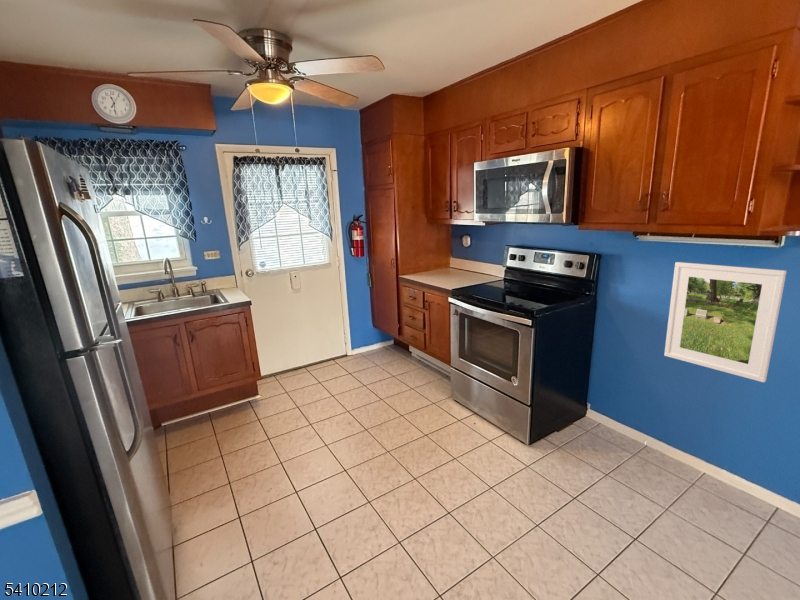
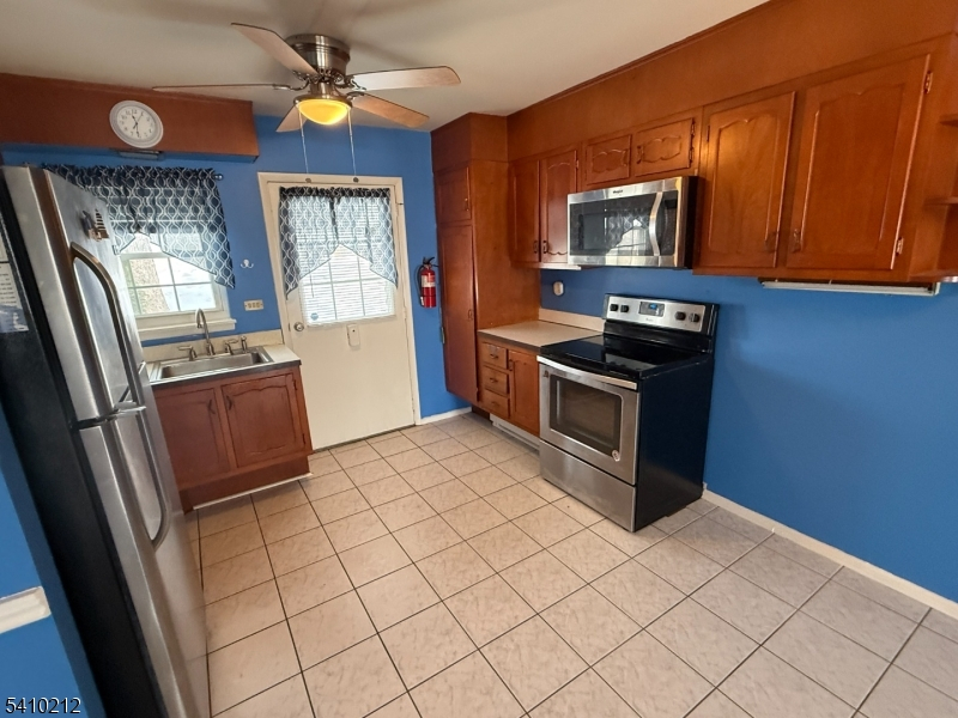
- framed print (717, 318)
